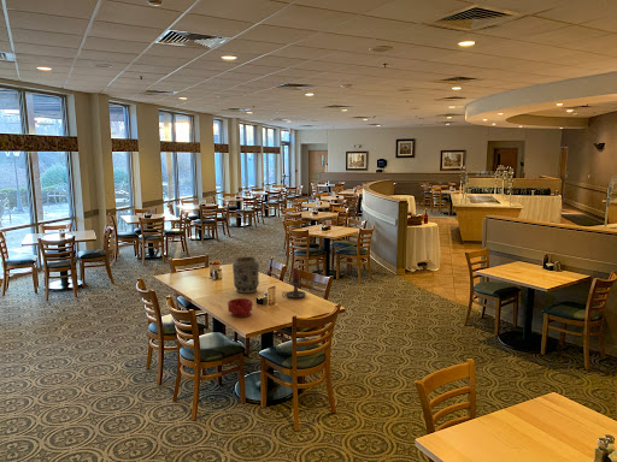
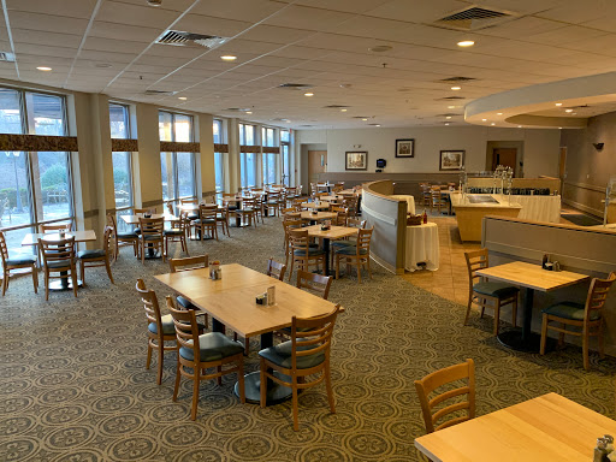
- vase (246, 274)
- candle holder (293, 283)
- bowl (240, 308)
